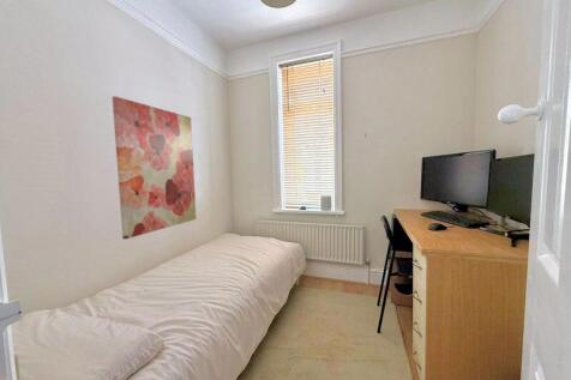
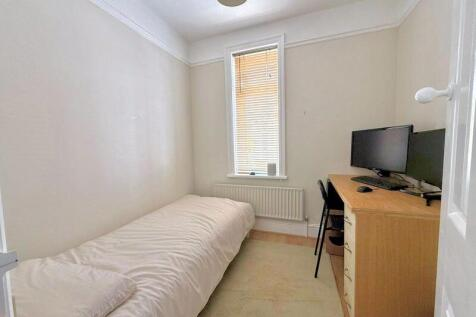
- wall art (161, 169)
